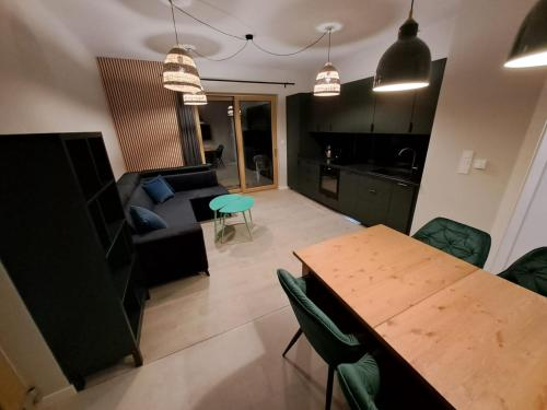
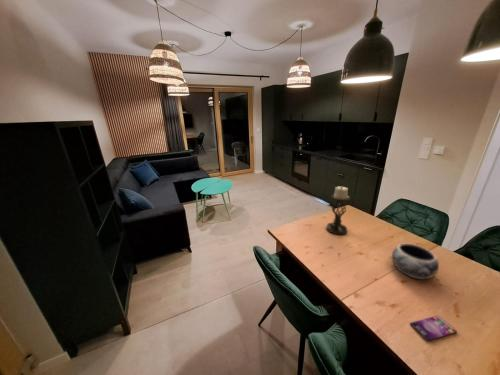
+ decorative bowl (413, 260)
+ smartphone (432, 327)
+ candle holder (338, 208)
